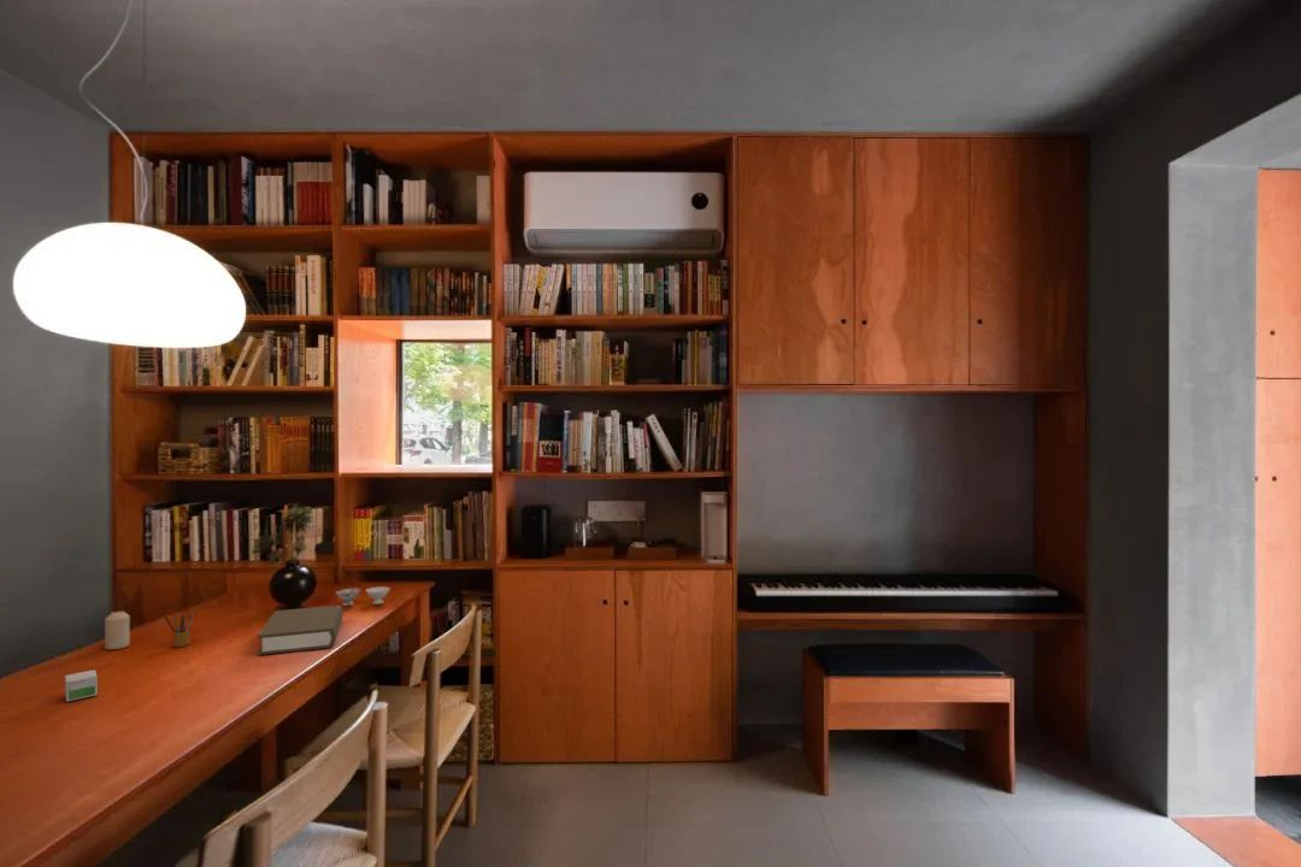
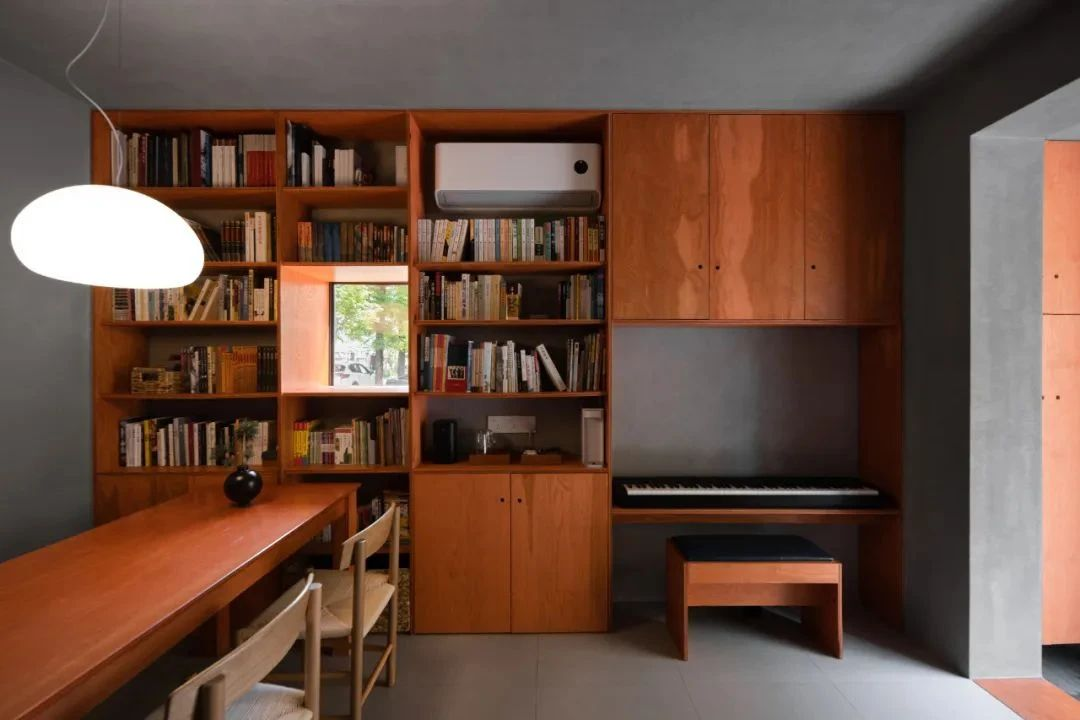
- candle (117, 629)
- book (304, 627)
- bowl (358, 592)
- pencil box (179, 627)
- small box (81, 685)
